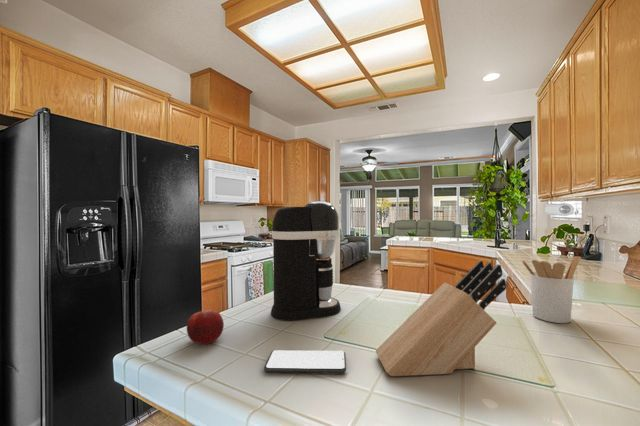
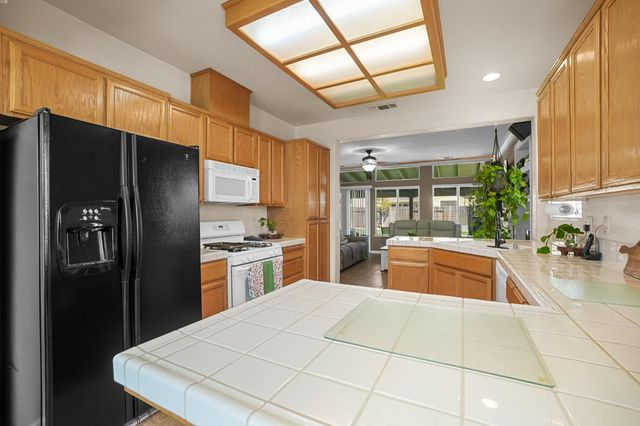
- smartphone (306, 360)
- coffee maker (306, 255)
- utensil holder (550, 287)
- knife block (441, 312)
- fruit (205, 325)
